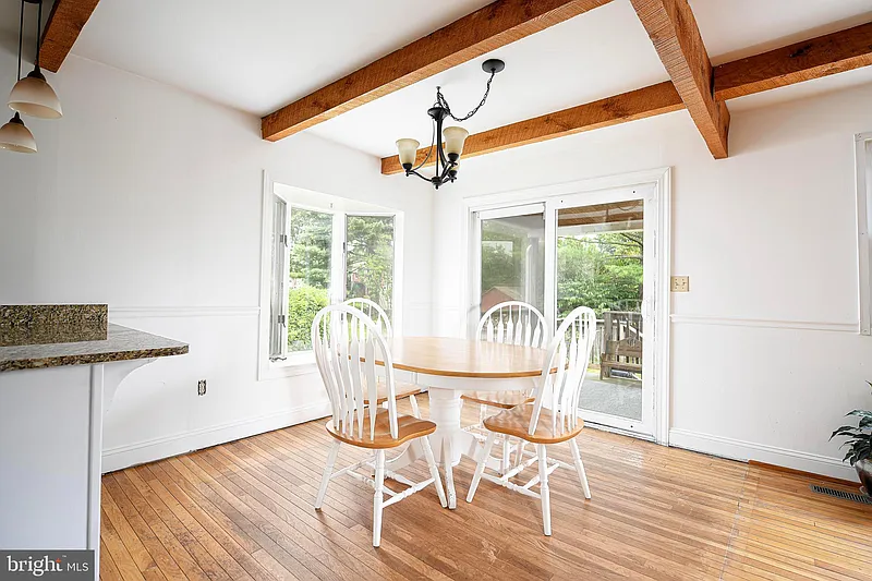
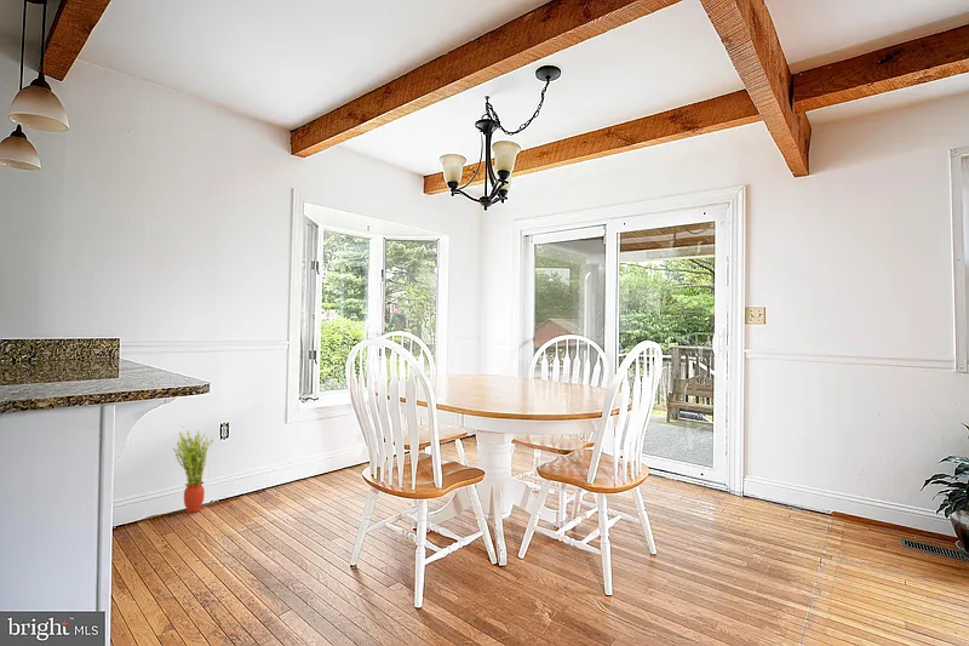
+ potted plant (191, 471)
